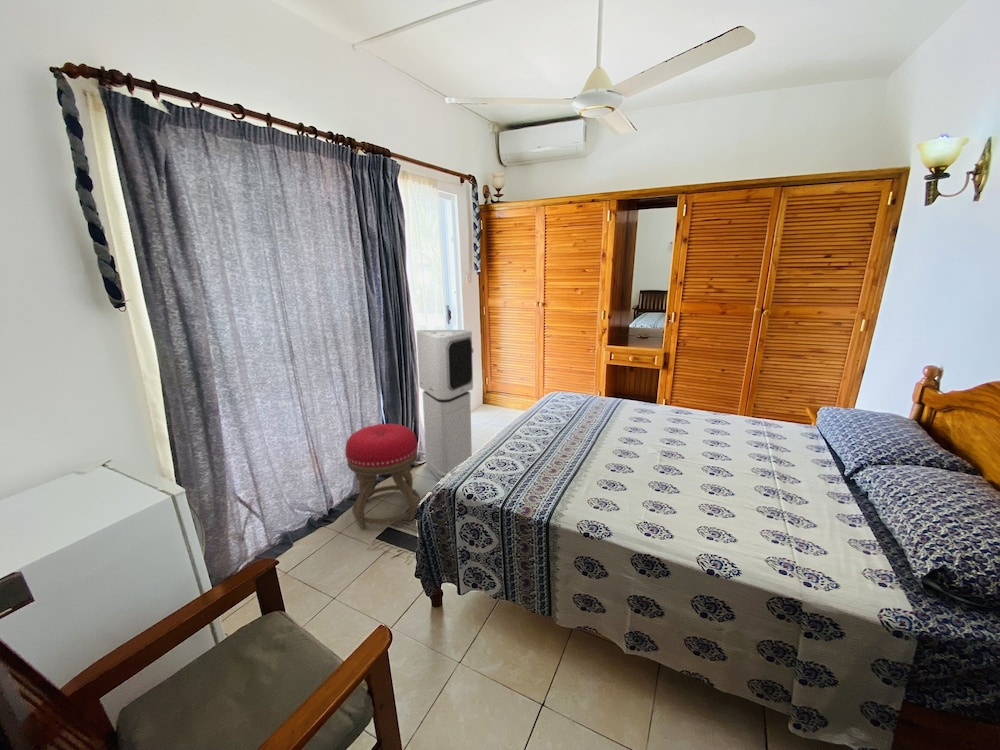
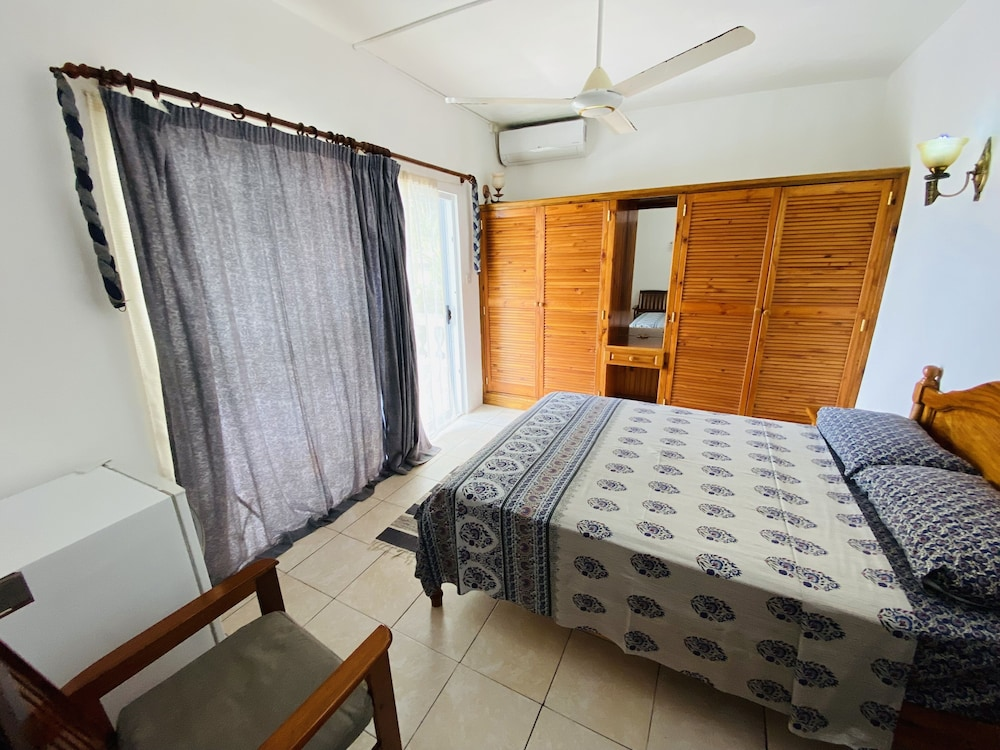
- stool (384, 471)
- air purifier (441, 404)
